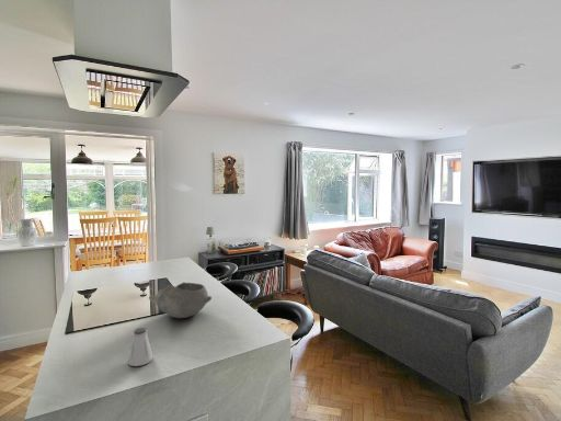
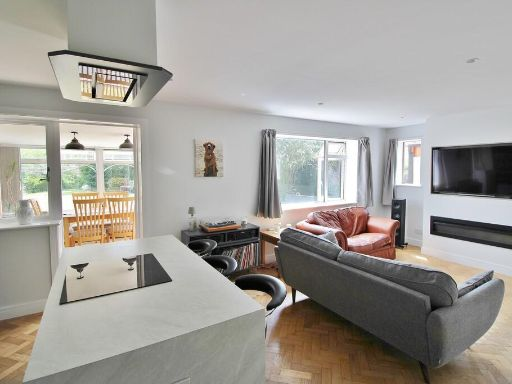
- bowl (185, 297)
- saltshaker (140, 344)
